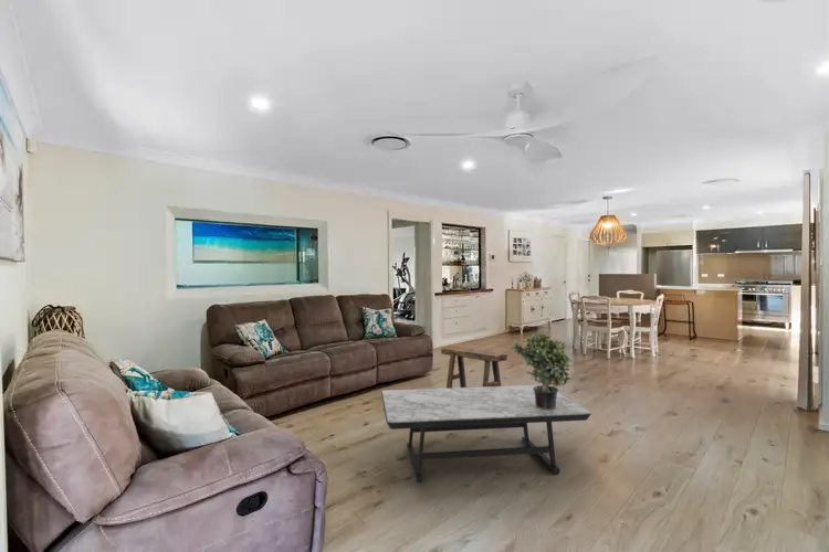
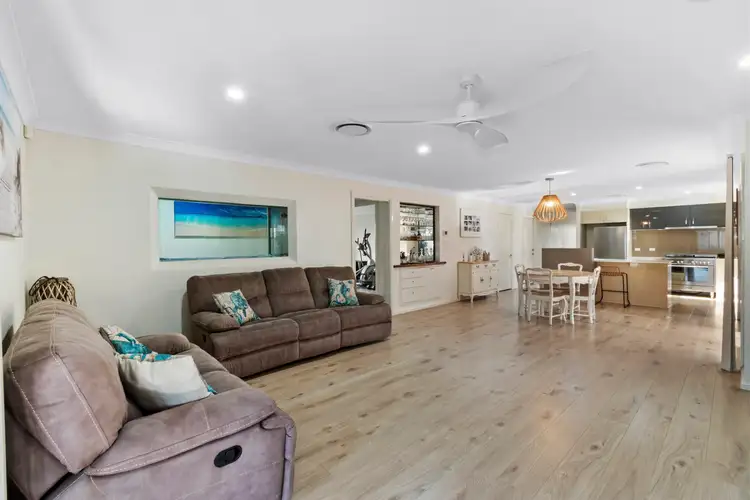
- stool (465, 383)
- potted plant (541, 369)
- coffee table (478, 428)
